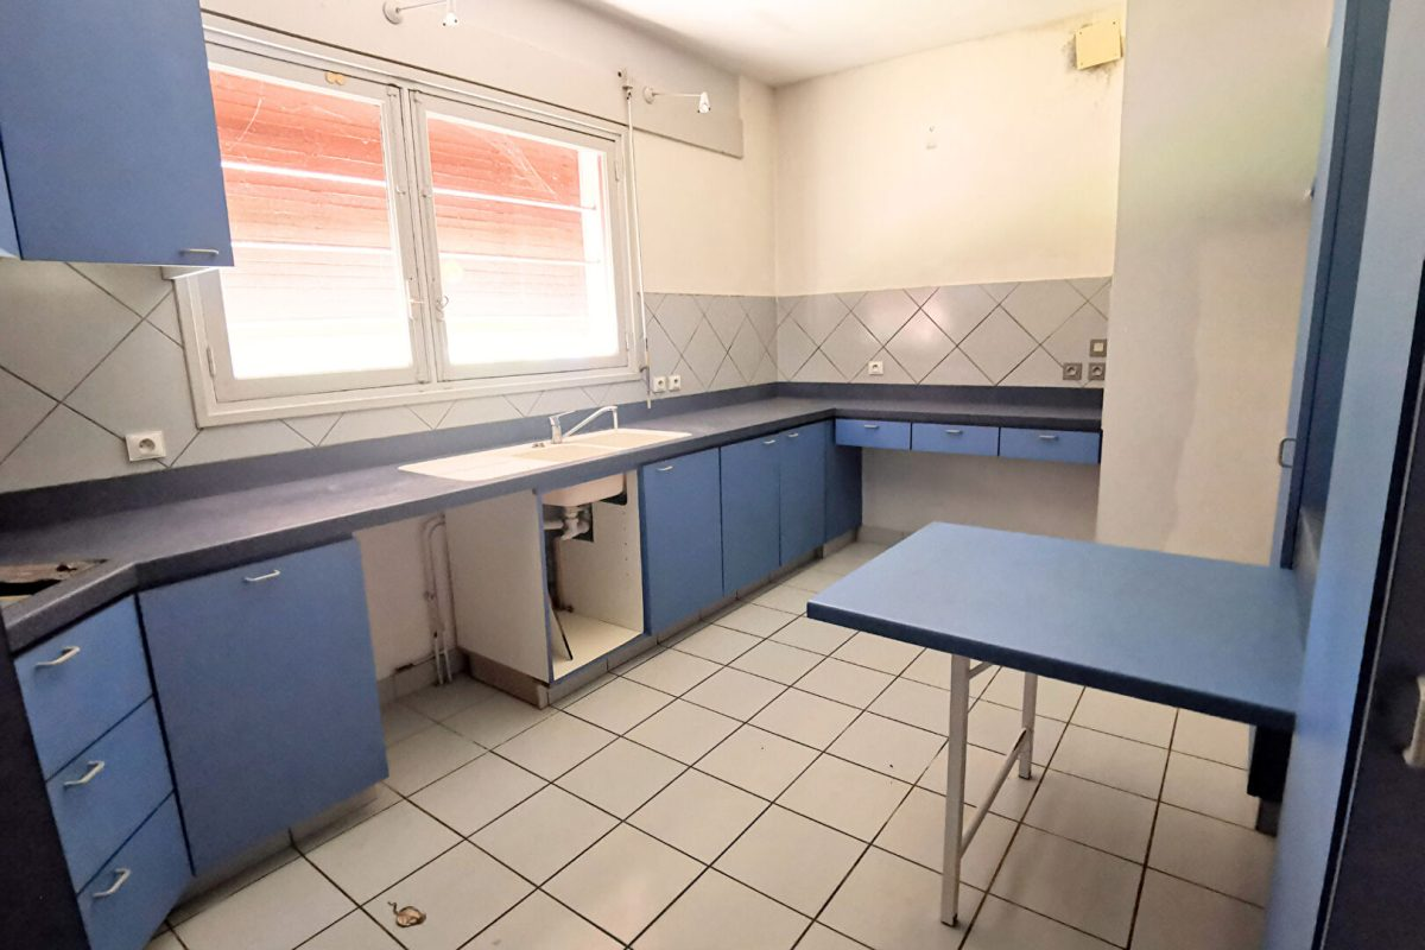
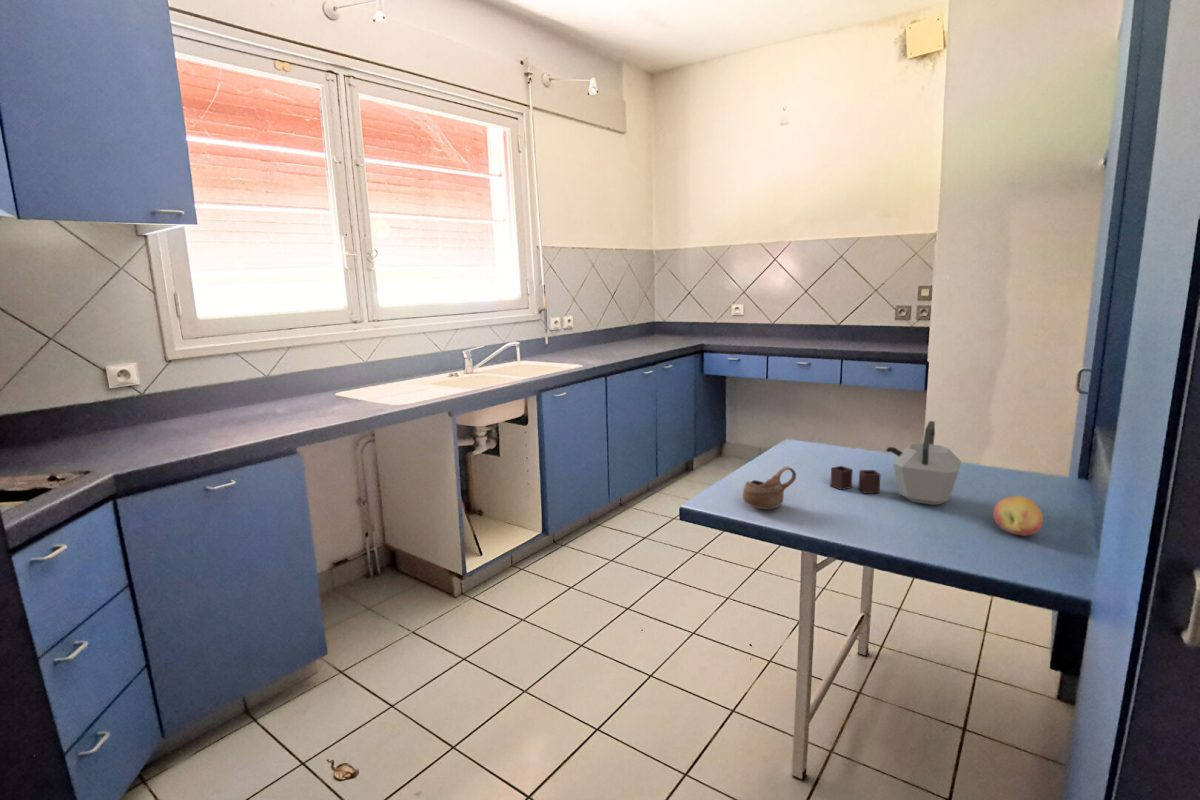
+ kettle (895, 460)
+ fruit (1018, 515)
+ cup (768, 488)
